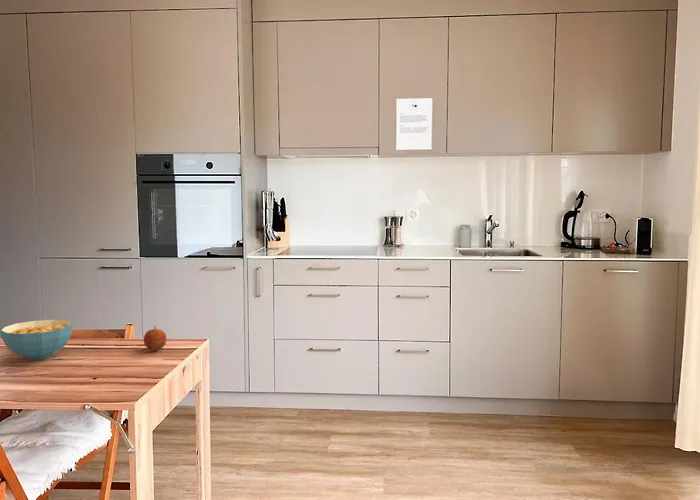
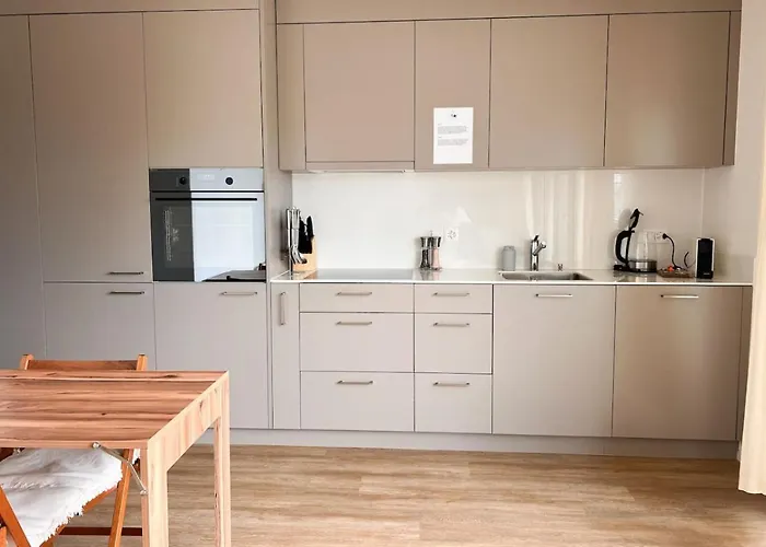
- cereal bowl (38, 341)
- fruit (155, 338)
